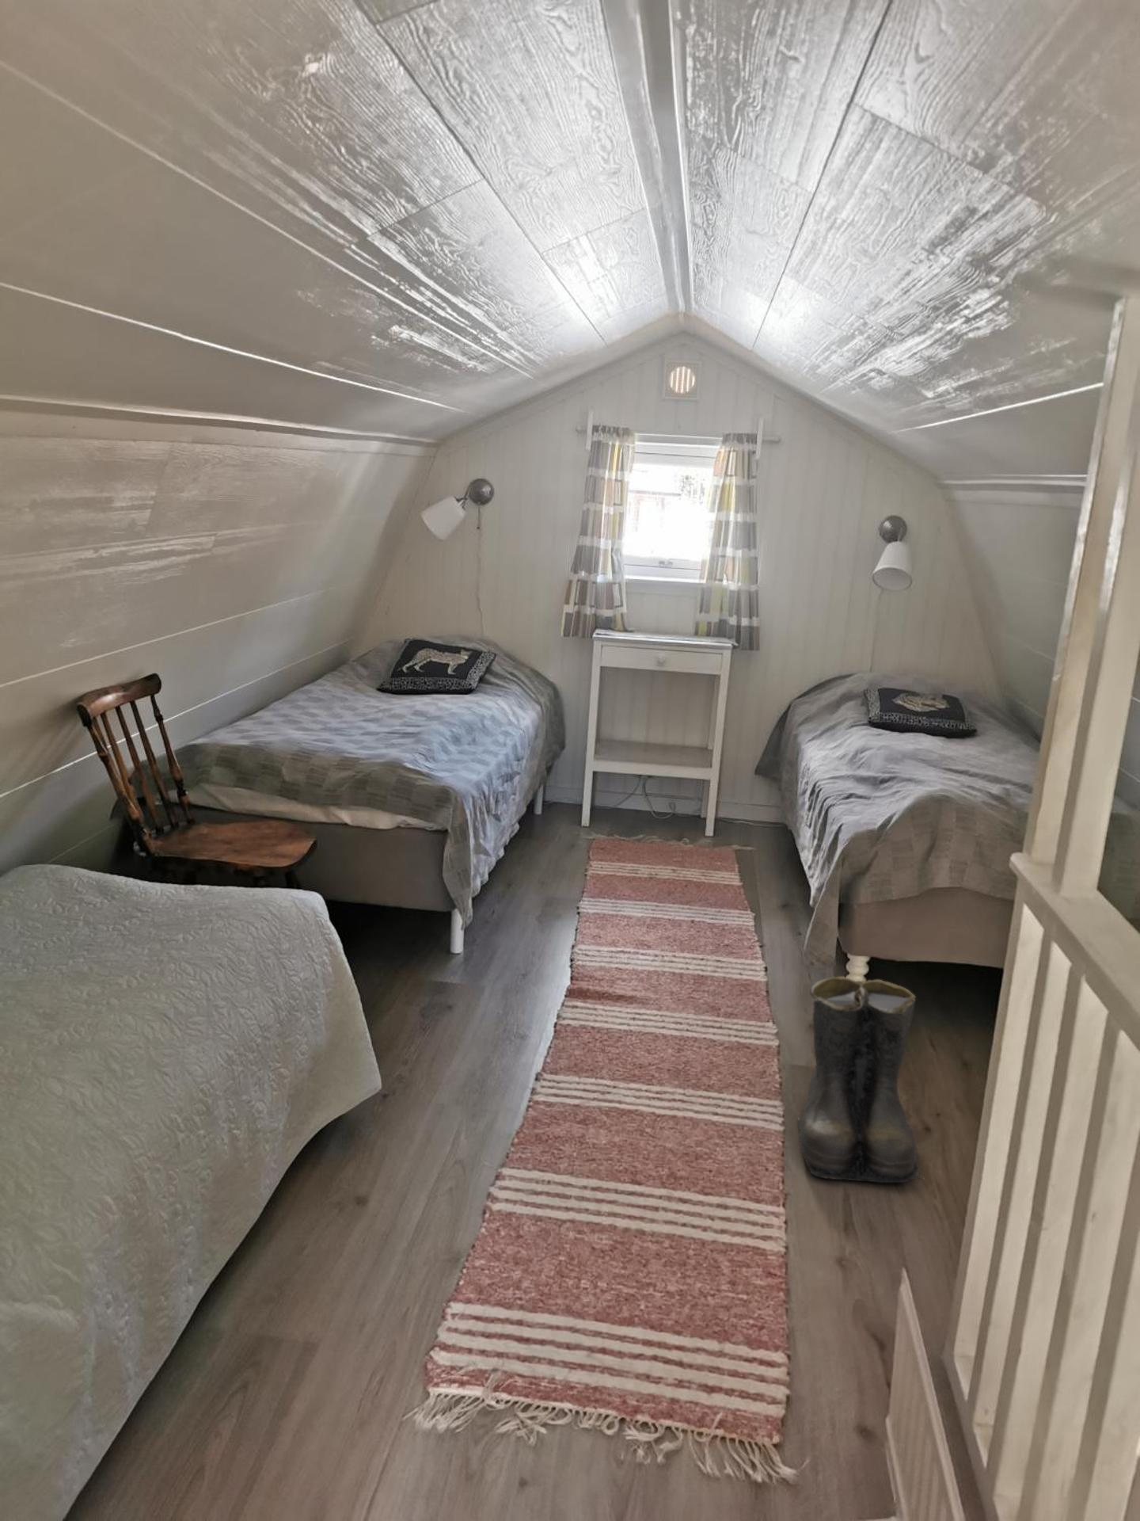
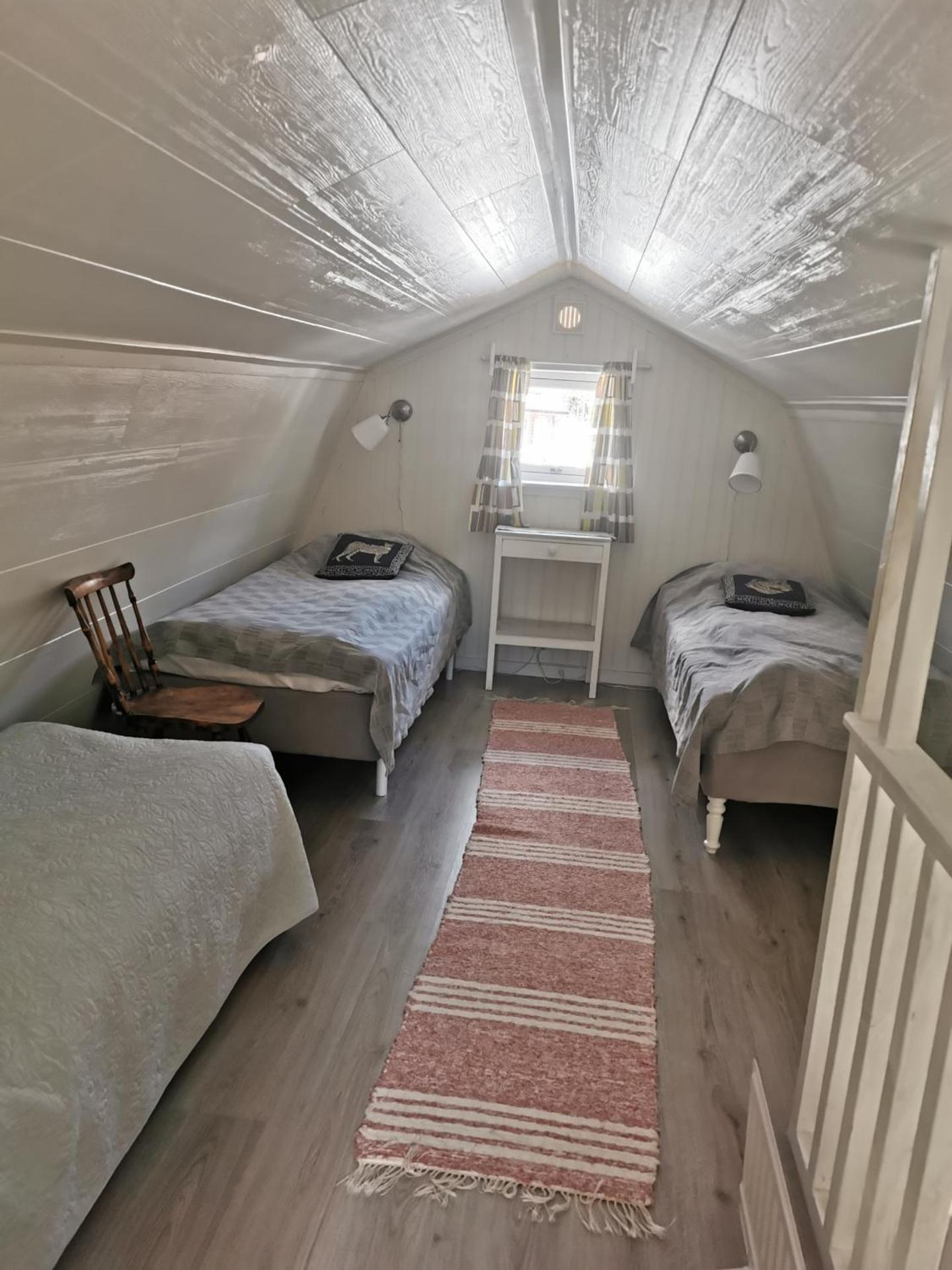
- boots (860, 1074)
